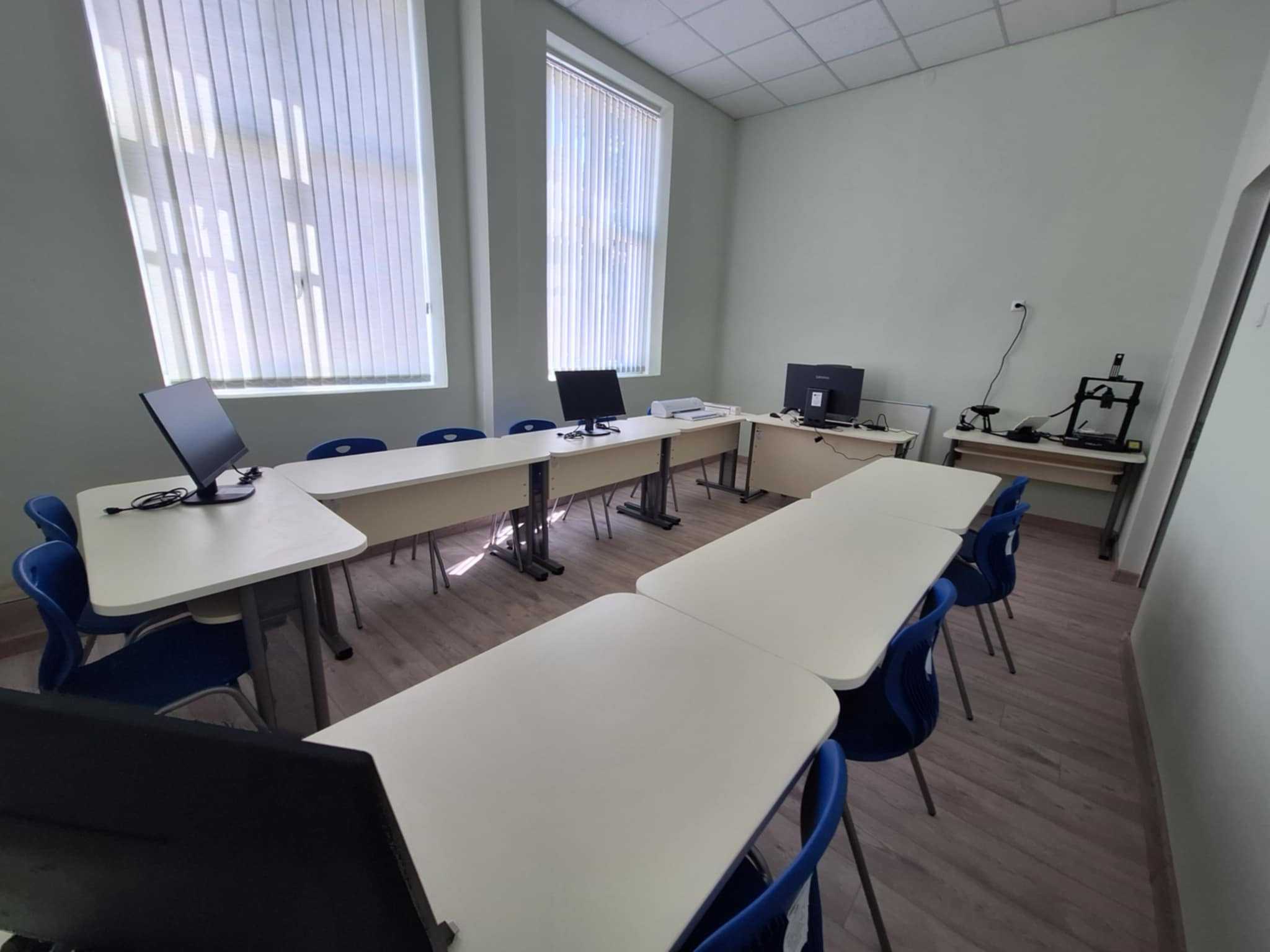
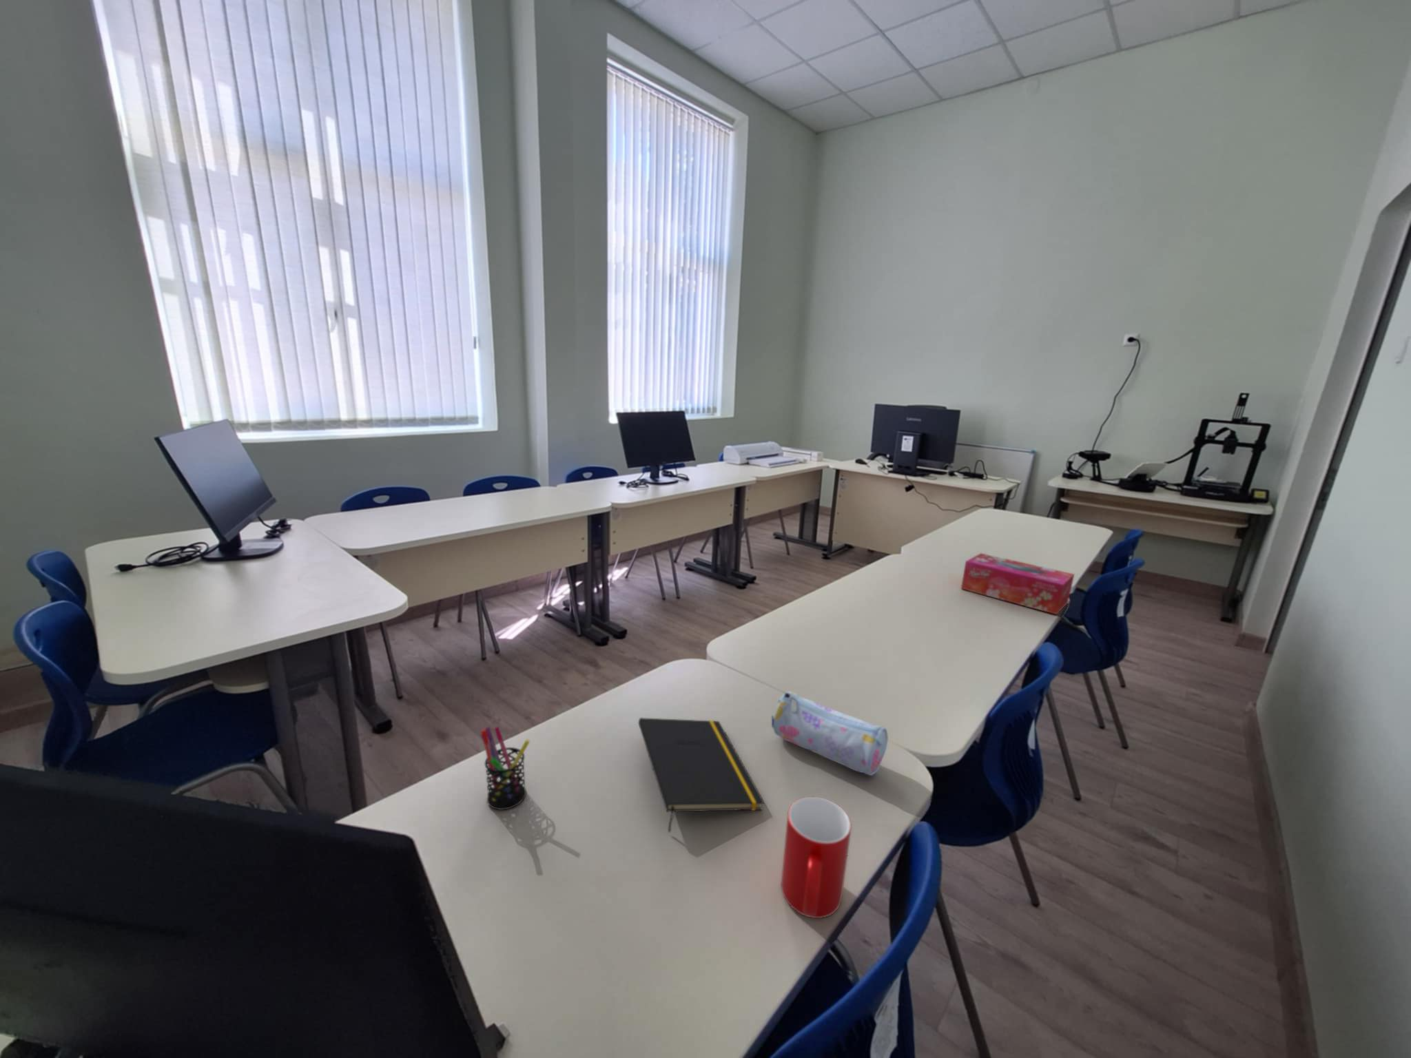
+ tissue box (1015, 581)
+ pen holder (501, 767)
+ notepad (696, 760)
+ cup (810, 865)
+ pencil case (829, 730)
